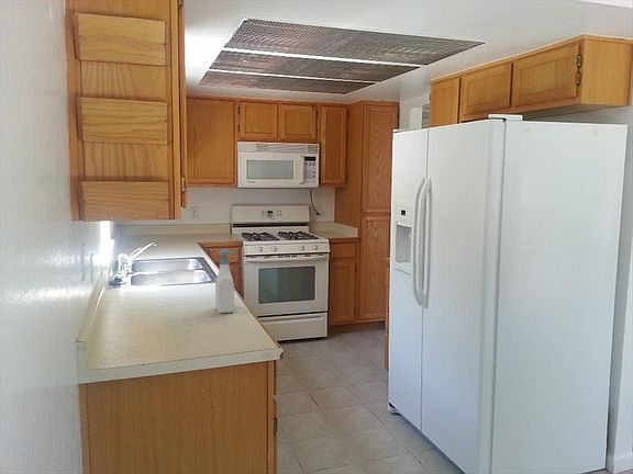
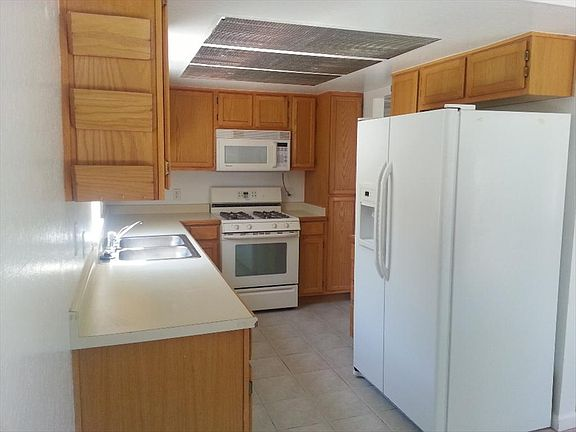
- soap bottle (226, 279)
